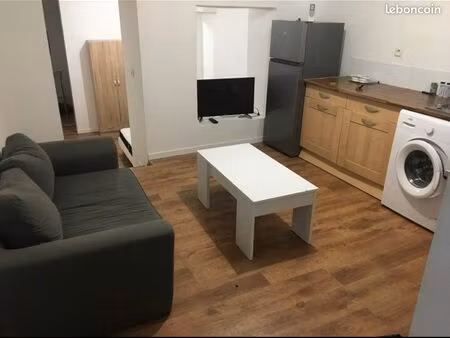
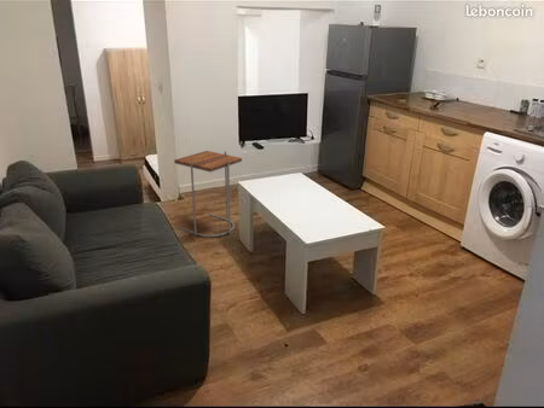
+ side table (226, 192)
